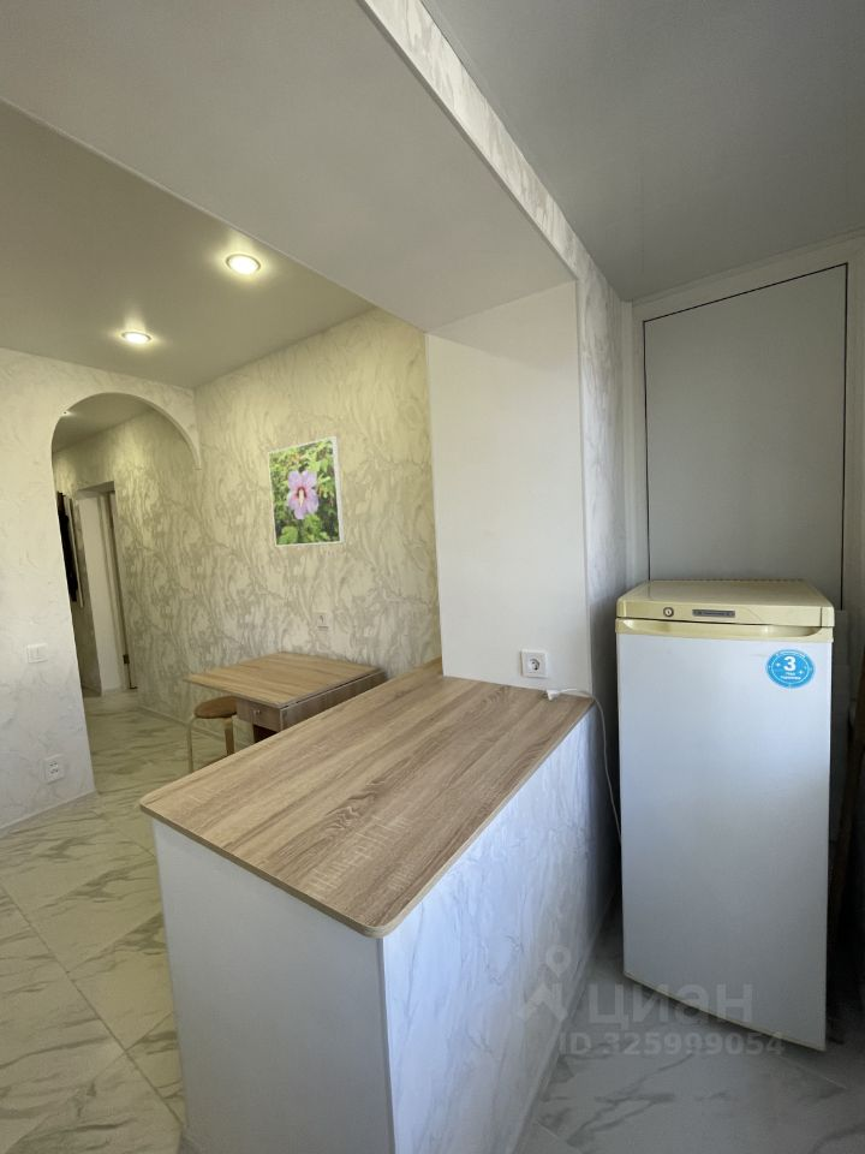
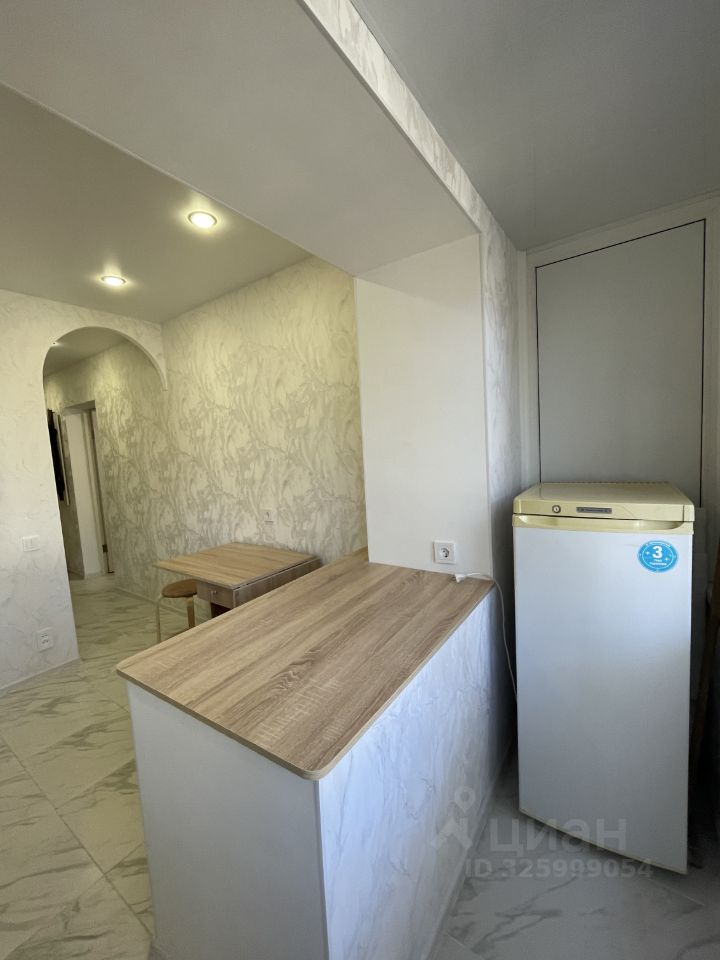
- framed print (304, 495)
